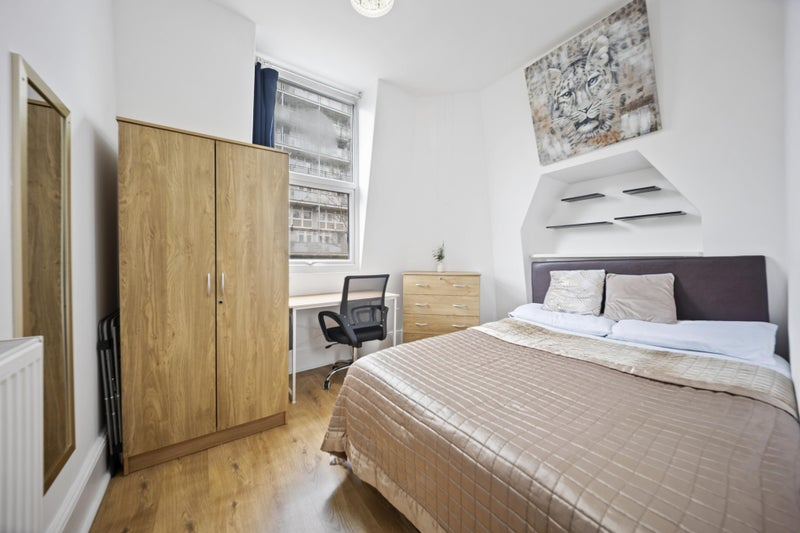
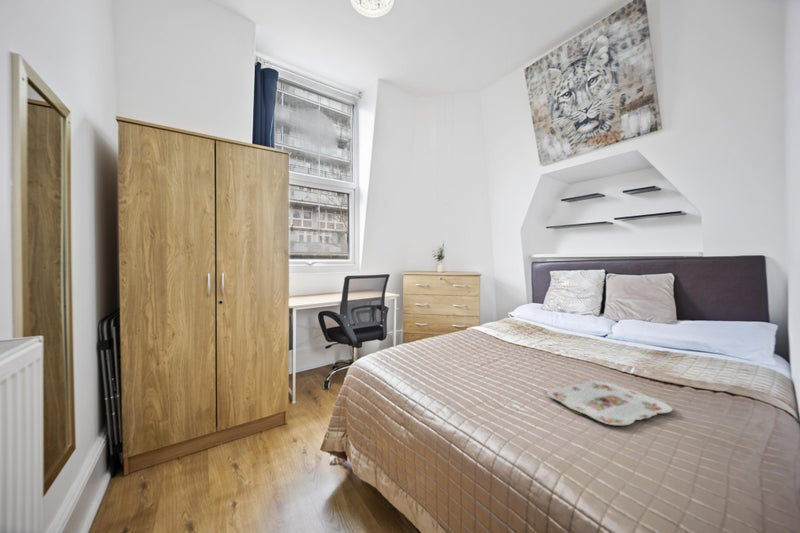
+ serving tray (605, 400)
